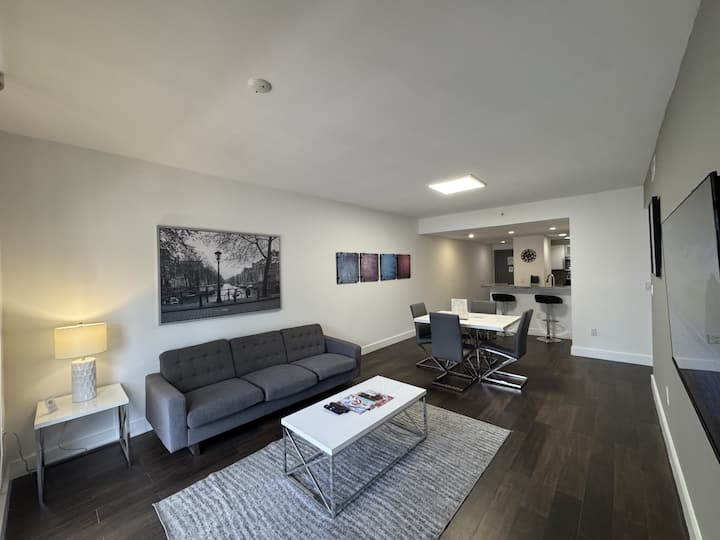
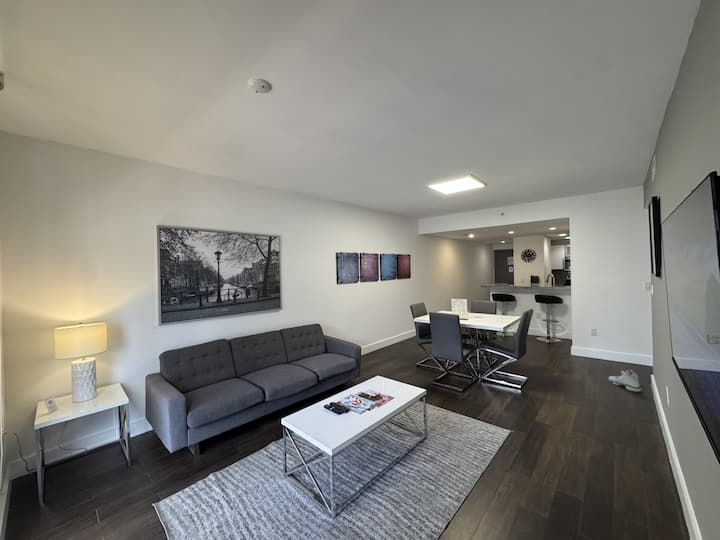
+ sneaker (623, 377)
